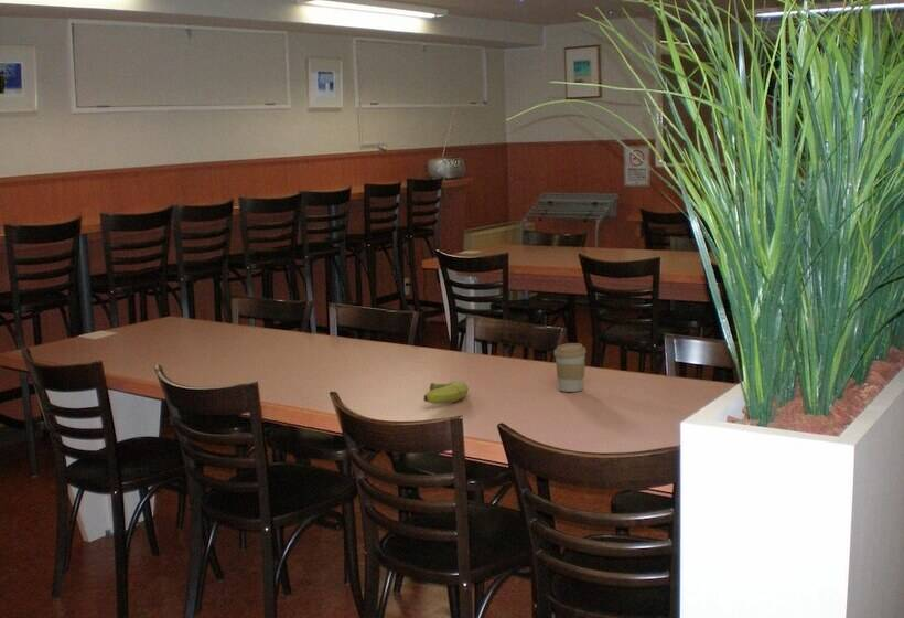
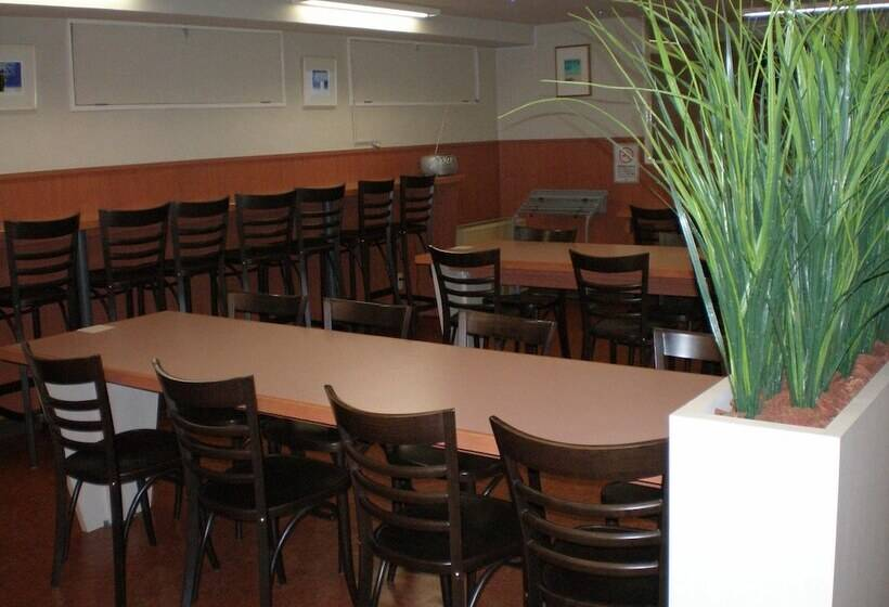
- coffee cup (570, 366)
- fruit (439, 390)
